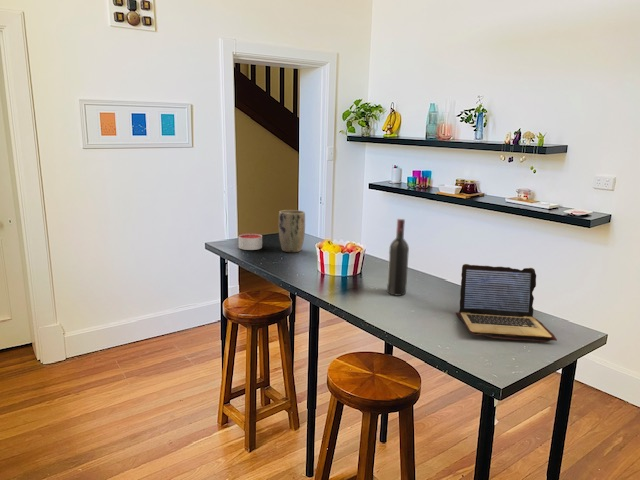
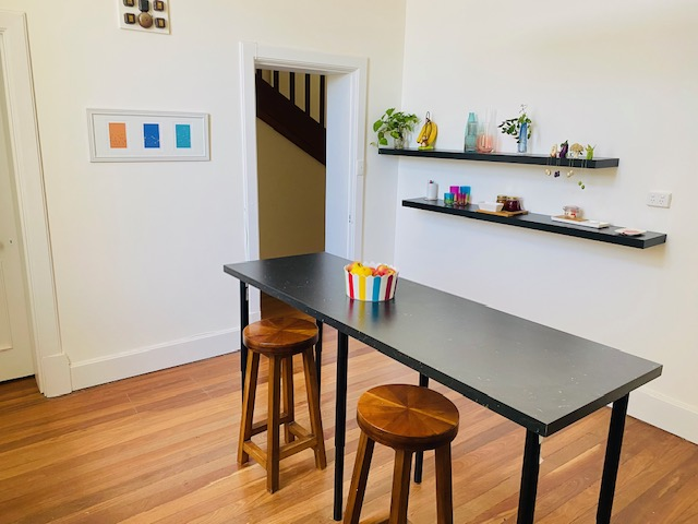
- candle (250, 241)
- plant pot (291, 231)
- wine bottle (398, 256)
- laptop (505, 300)
